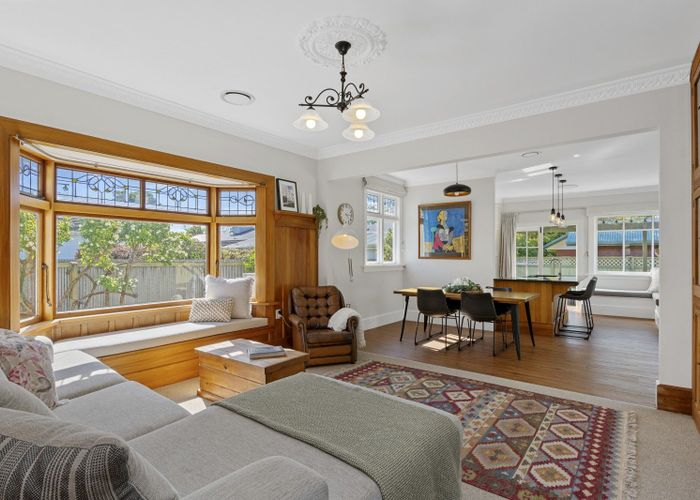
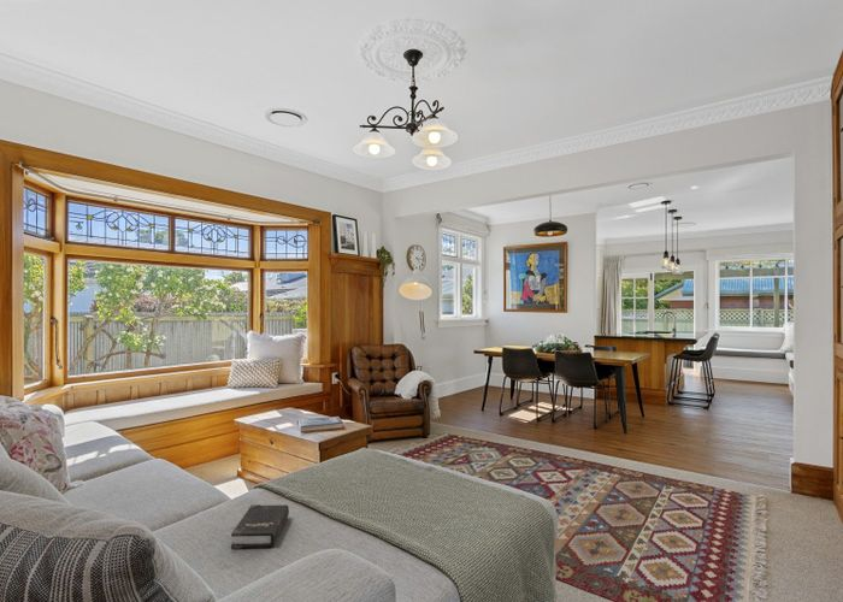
+ hardback book (261, 524)
